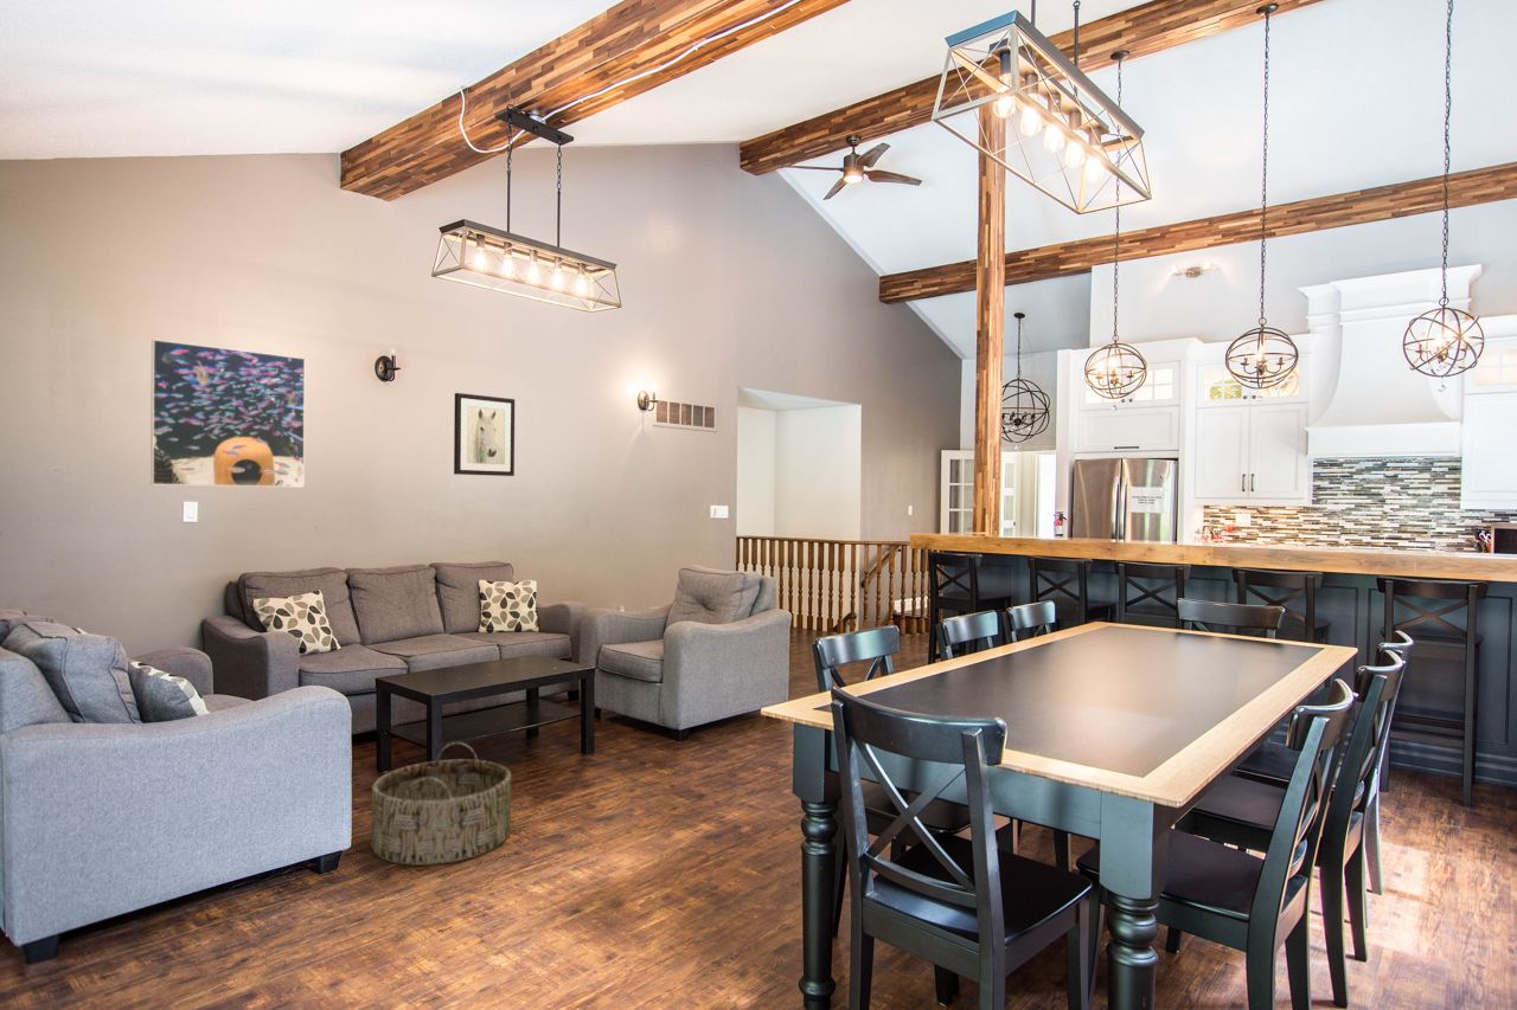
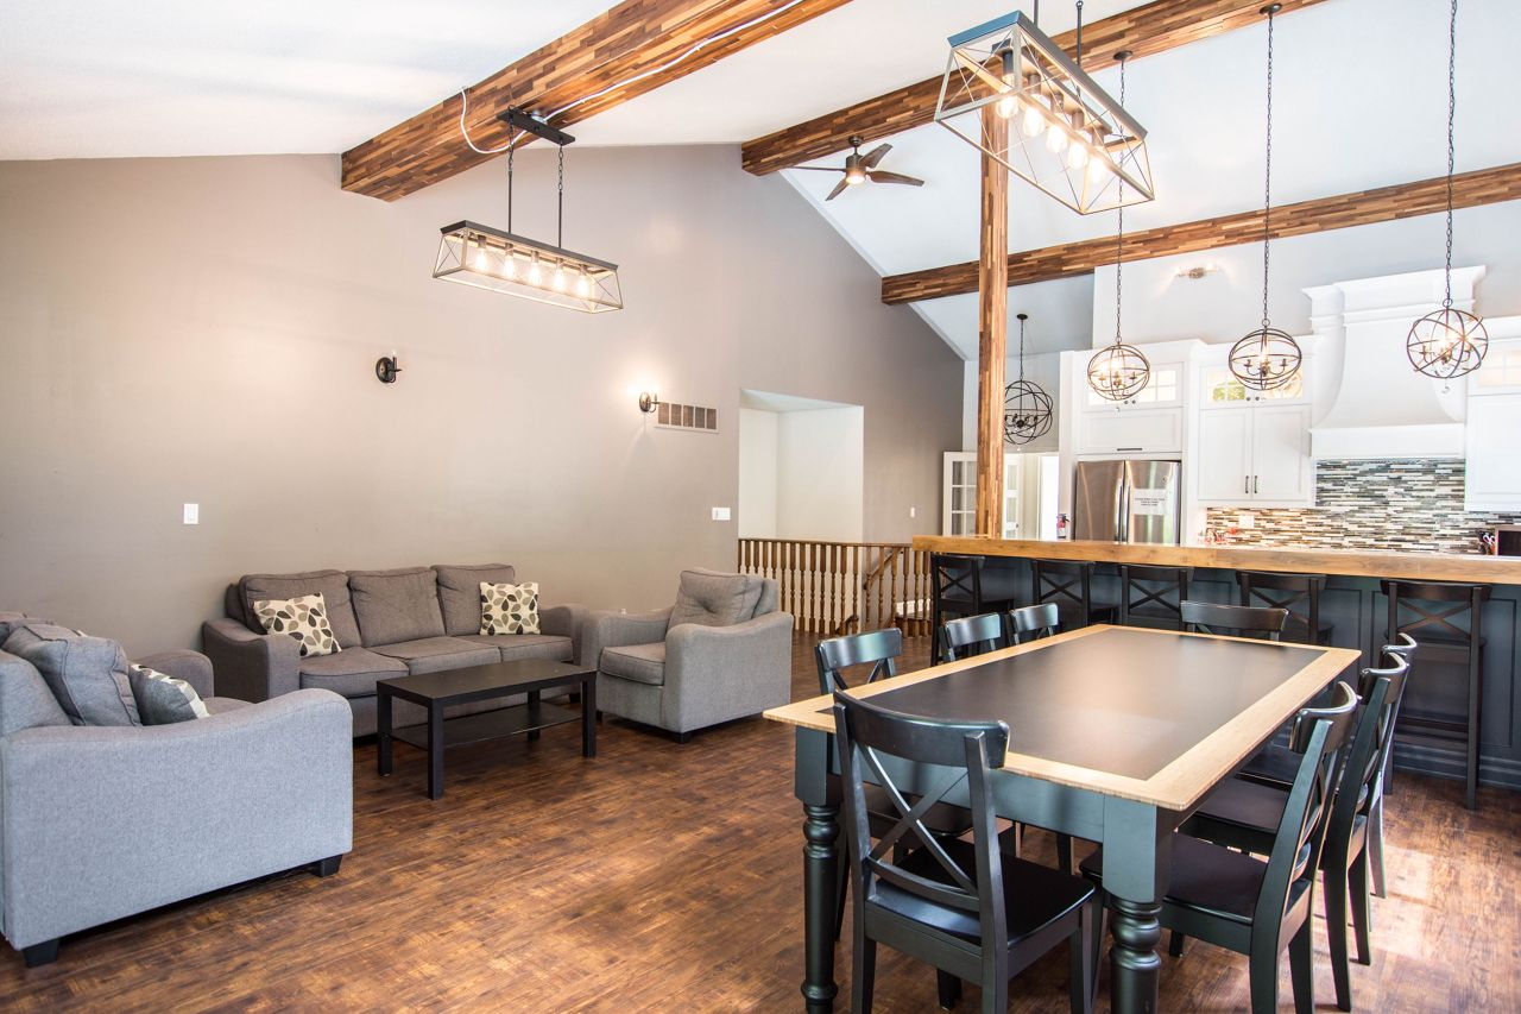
- basket (442, 798)
- wall art (485, 436)
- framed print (232, 417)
